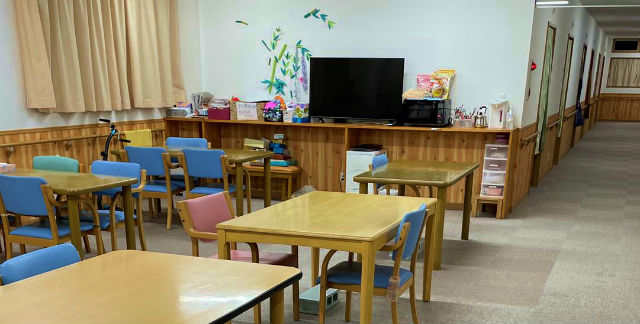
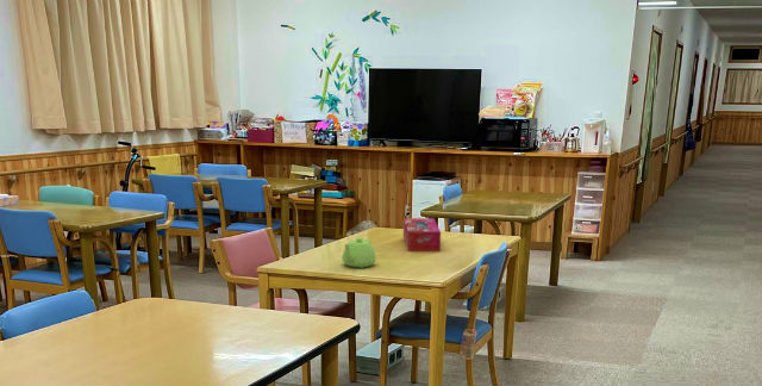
+ tissue box (420, 235)
+ teapot (357, 251)
